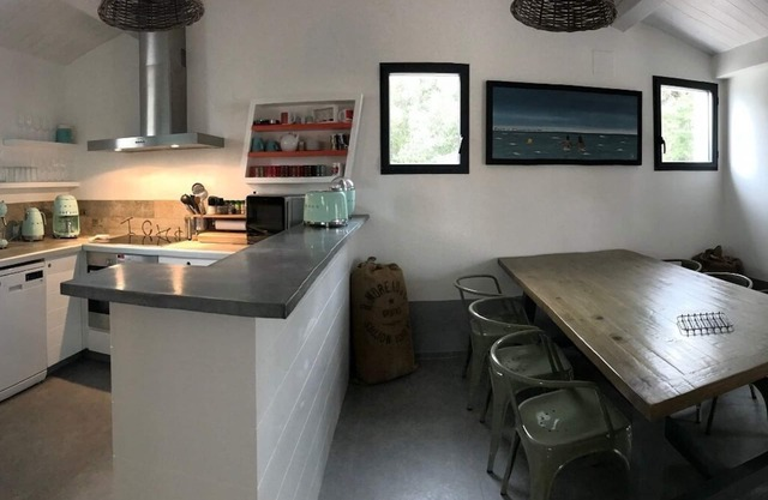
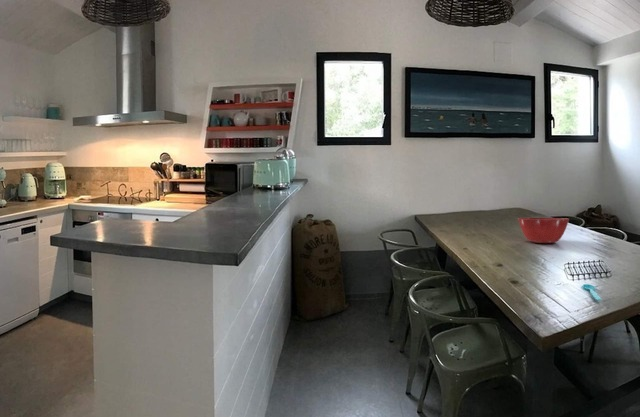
+ spoon (592, 291)
+ mixing bowl (542, 230)
